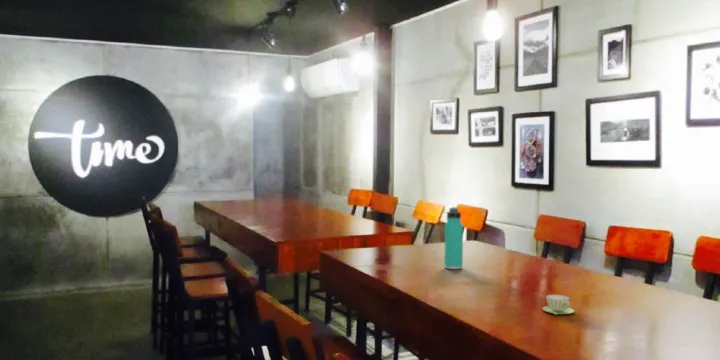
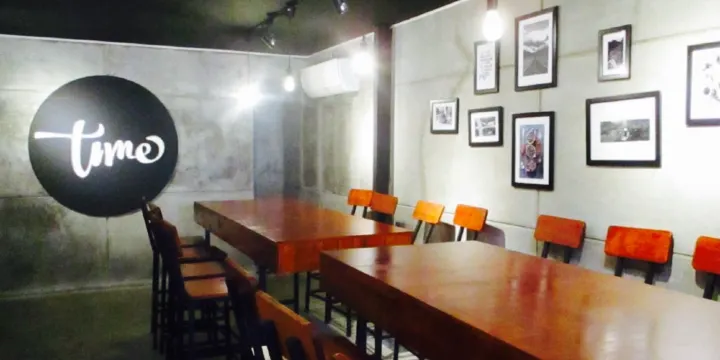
- thermos bottle (453, 237)
- cup (558, 304)
